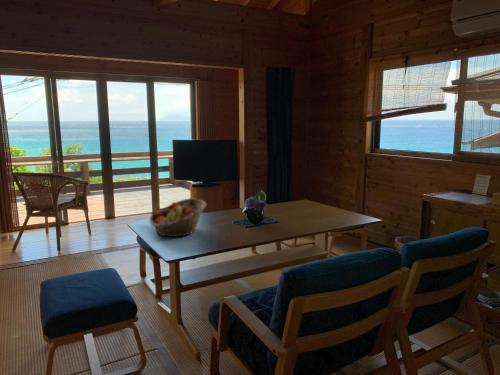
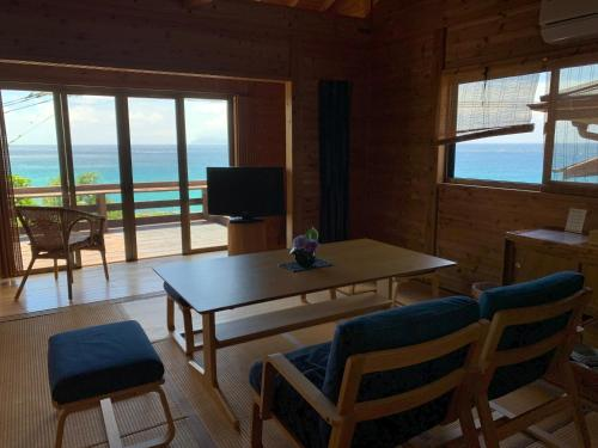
- fruit basket (178, 216)
